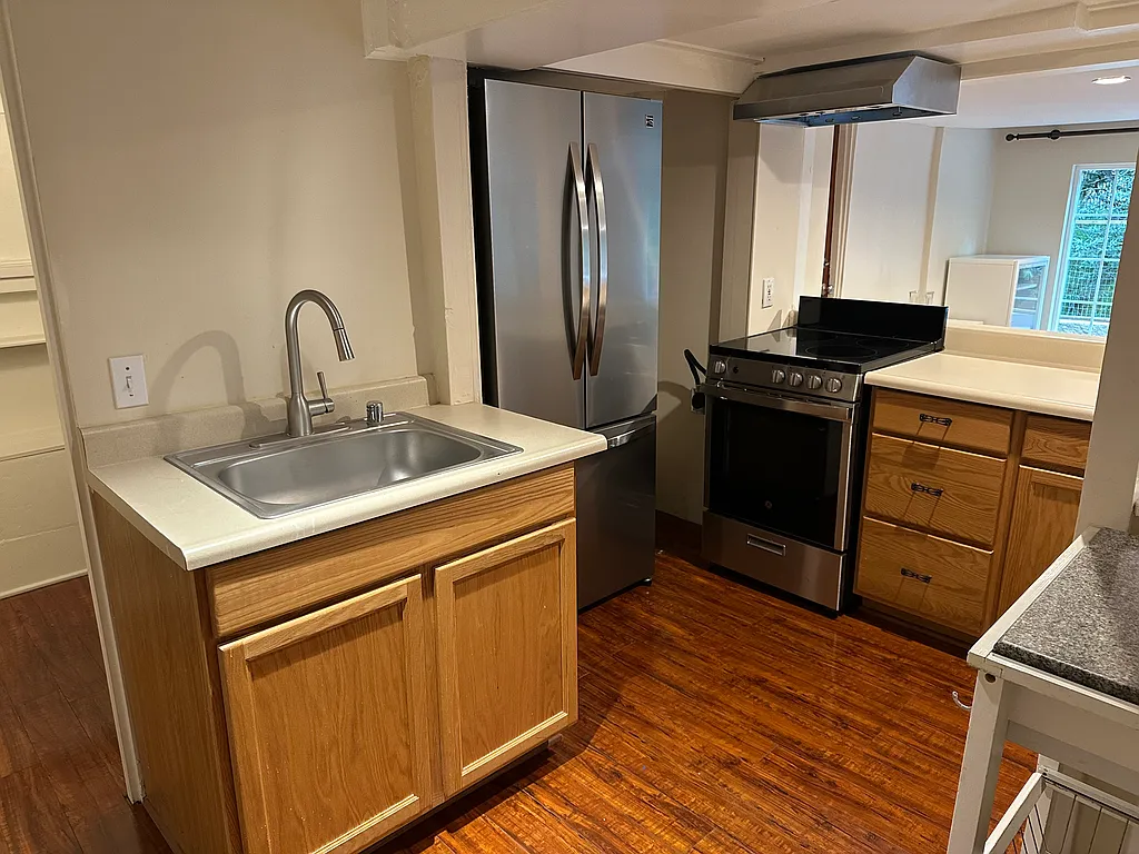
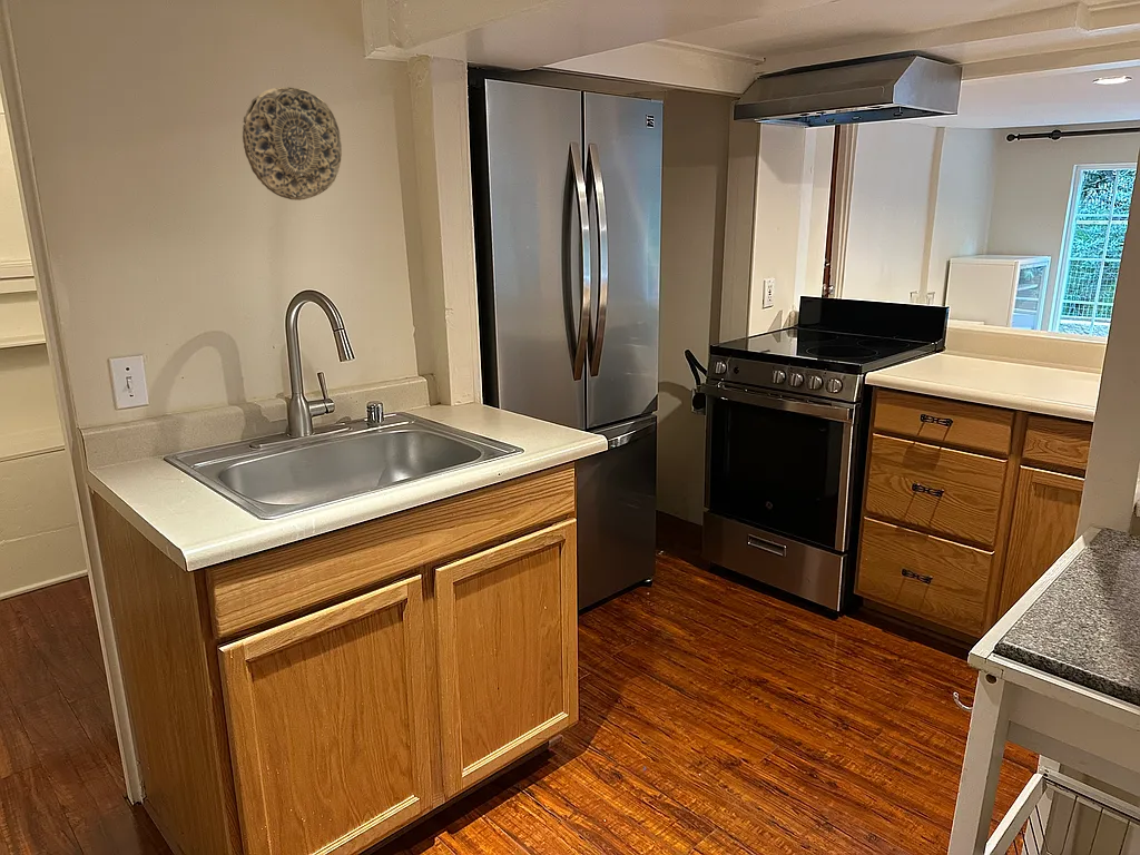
+ decorative plate (294, 144)
